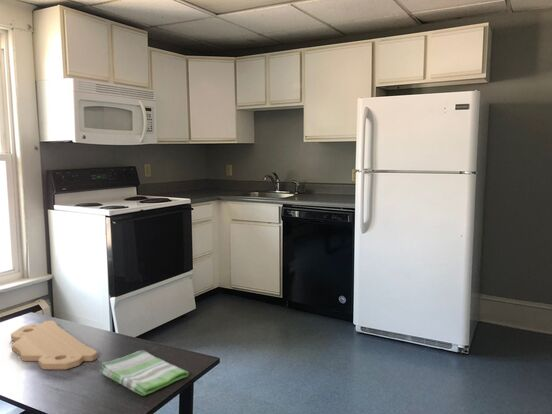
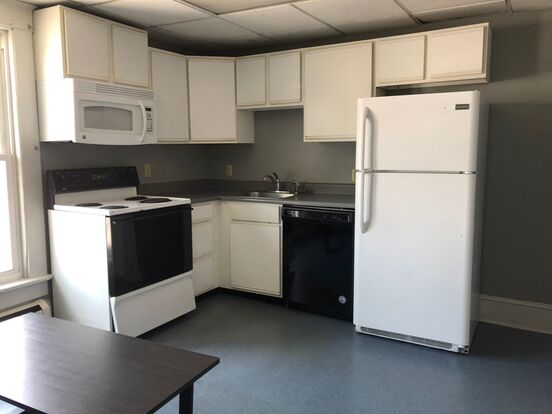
- dish towel (144, 369)
- cutting board (46, 344)
